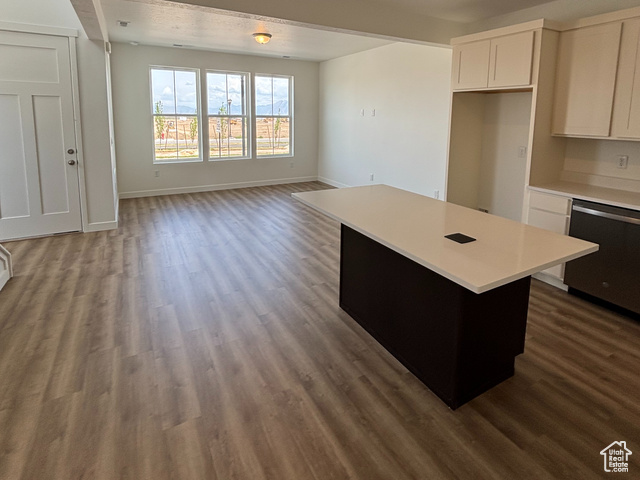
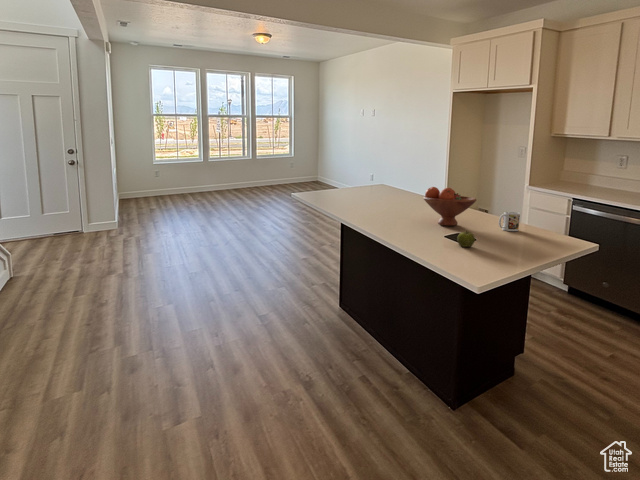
+ fruit bowl (448, 206)
+ mug (508, 221)
+ apple (466, 238)
